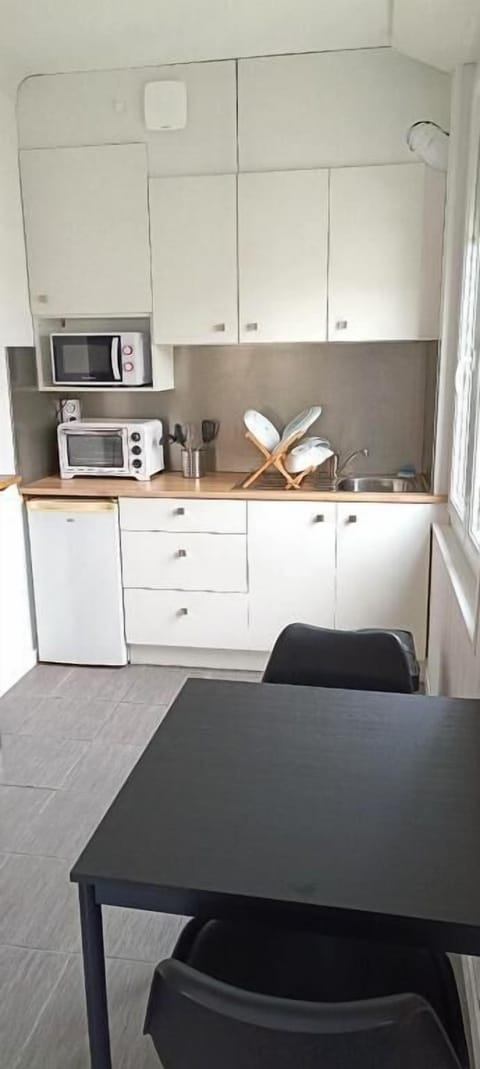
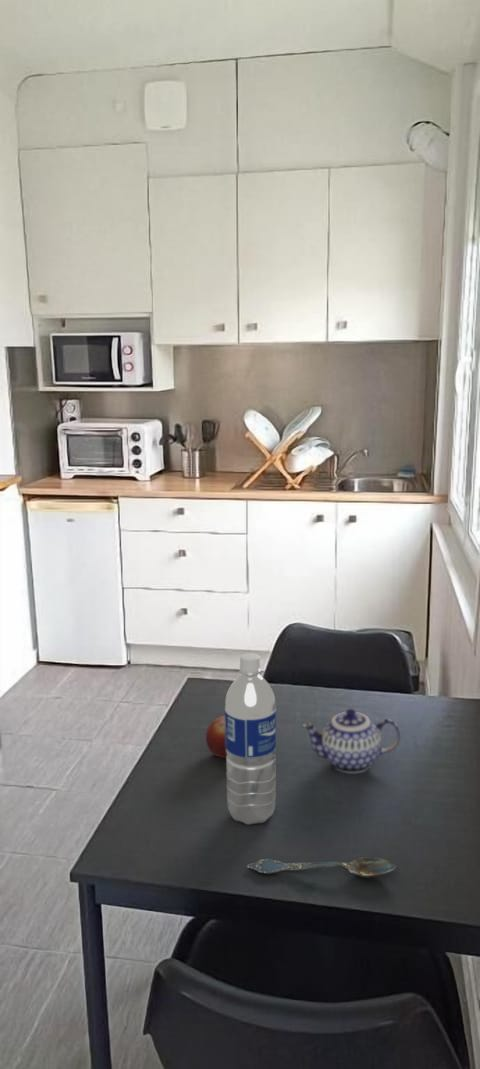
+ fruit (224, 736)
+ teapot (351, 737)
+ spoon (321, 866)
+ water bottle (250, 737)
